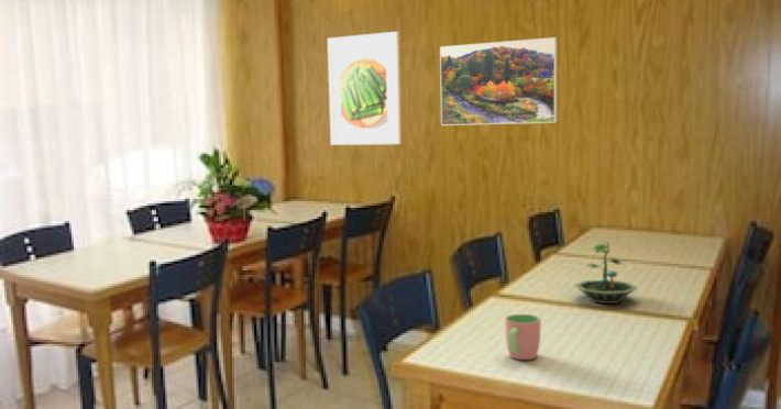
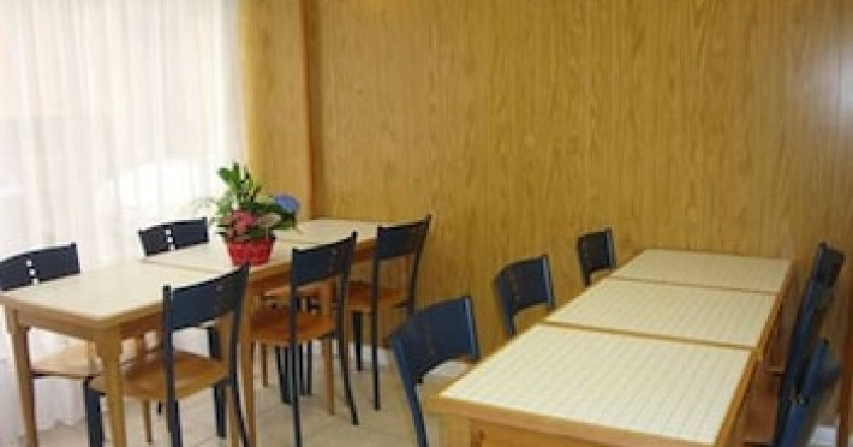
- terrarium (605, 253)
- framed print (363, 90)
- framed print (496, 82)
- cup (520, 339)
